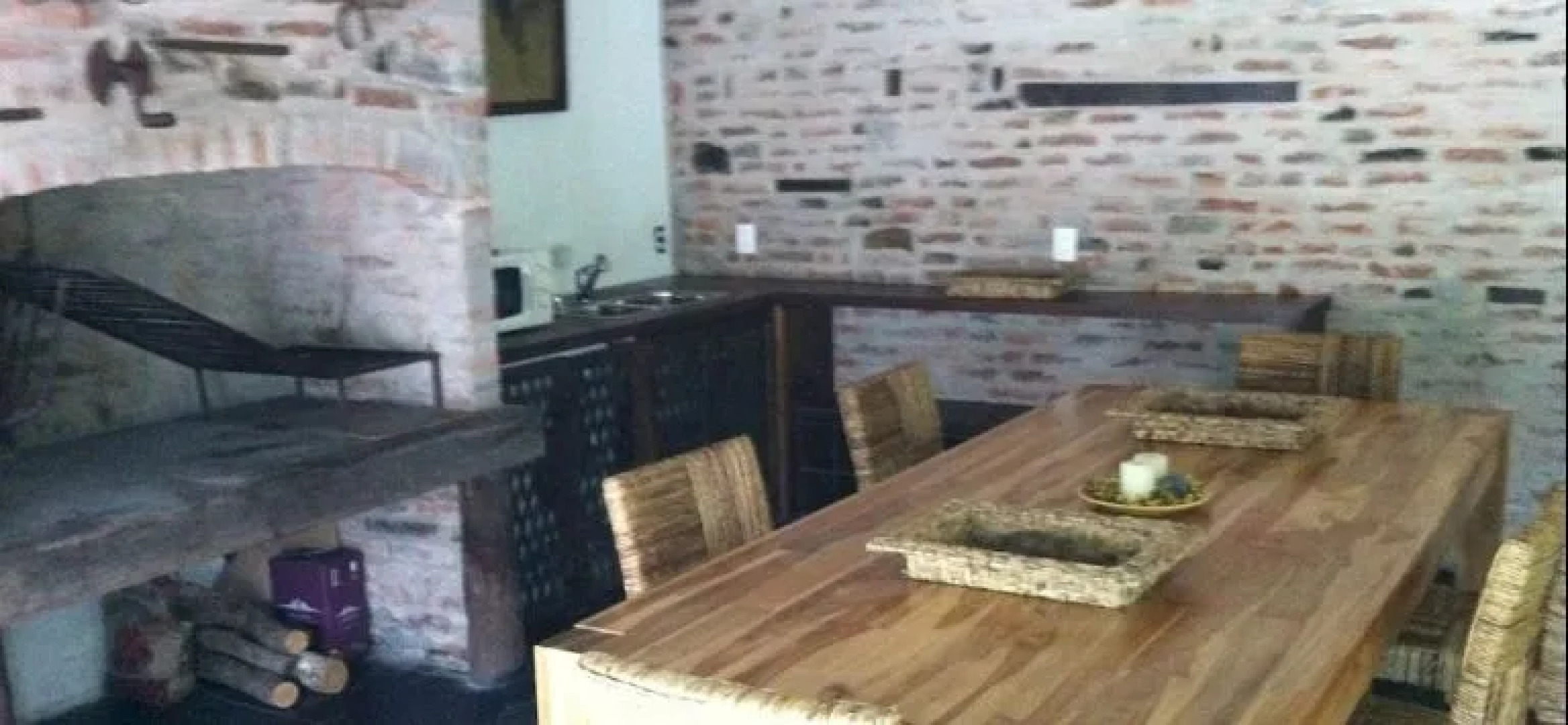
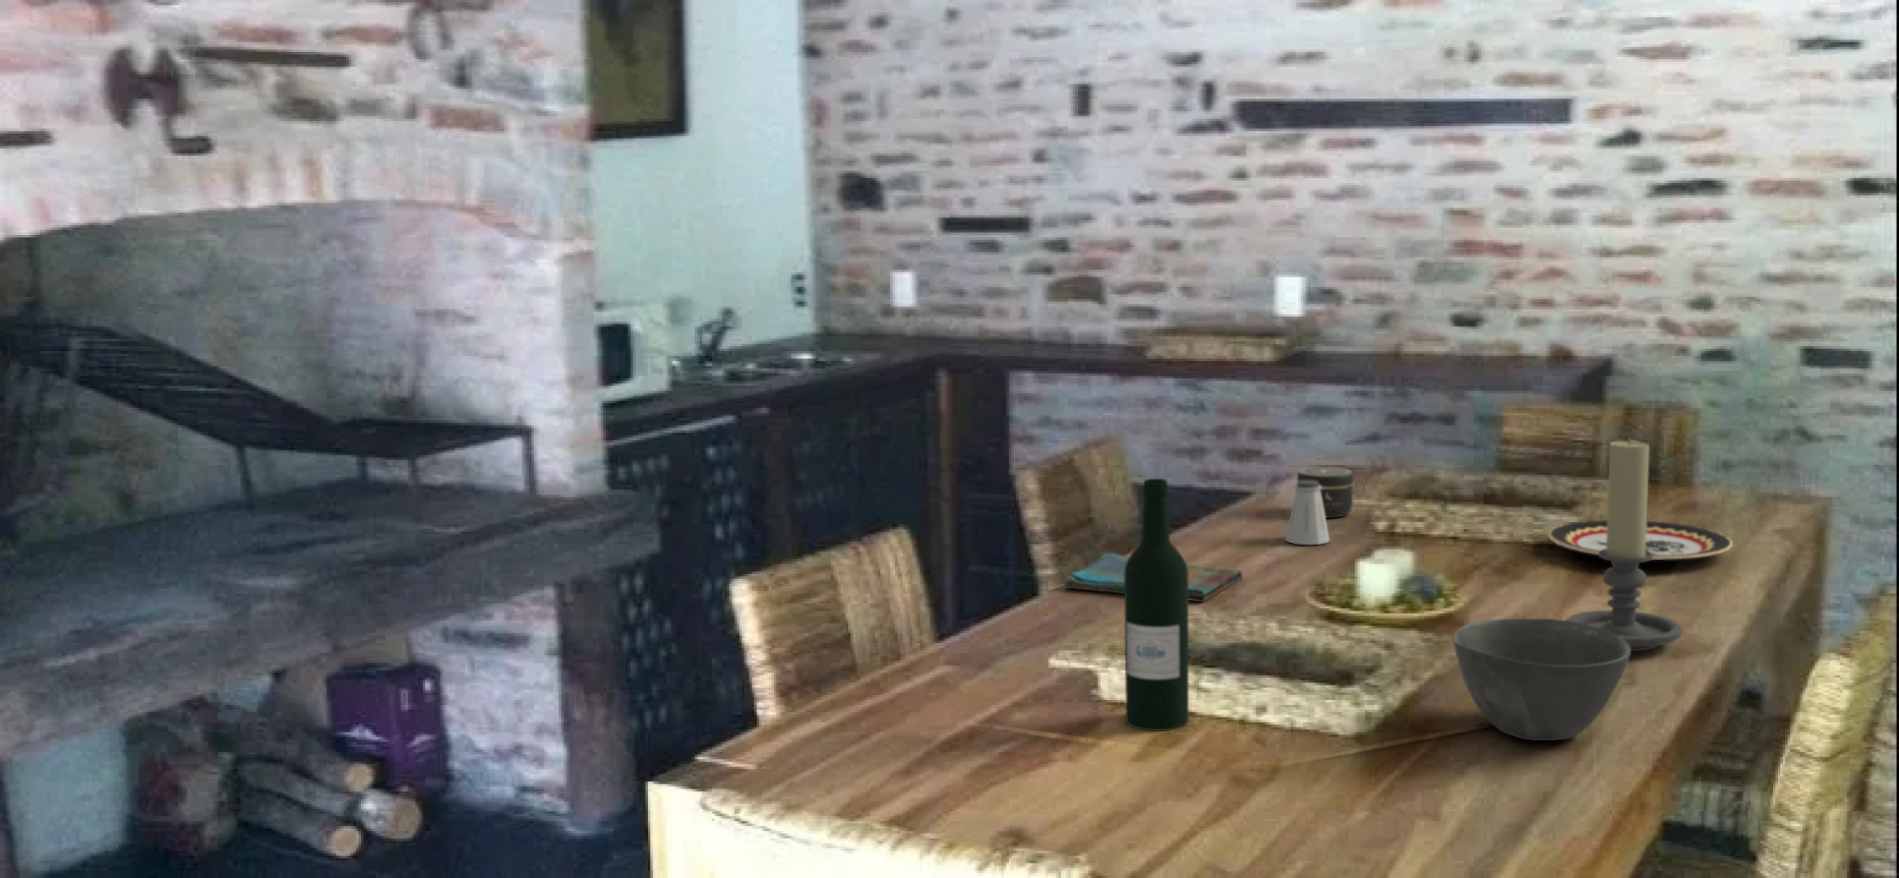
+ bowl (1539, 687)
+ candle holder (1628, 538)
+ jar (1324, 492)
+ saltshaker (1307, 511)
+ dish towel (1124, 569)
+ wine bottle (1155, 603)
+ plate (1646, 544)
